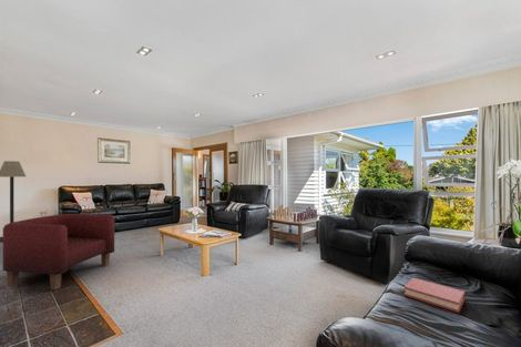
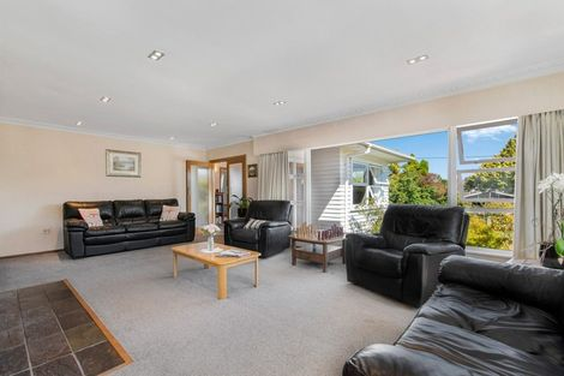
- hardback book (433, 293)
- armchair (61, 246)
- floor lamp (11, 200)
